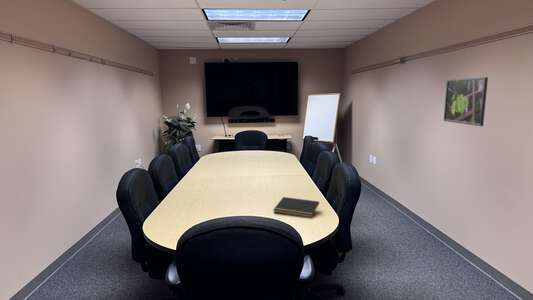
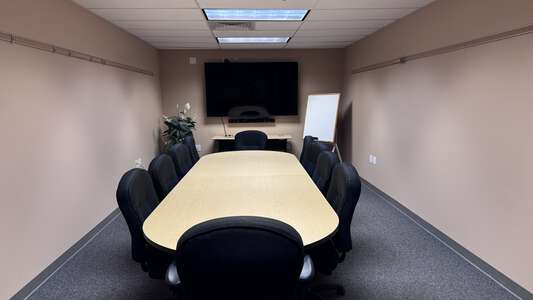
- notepad (296, 206)
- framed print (463, 101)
